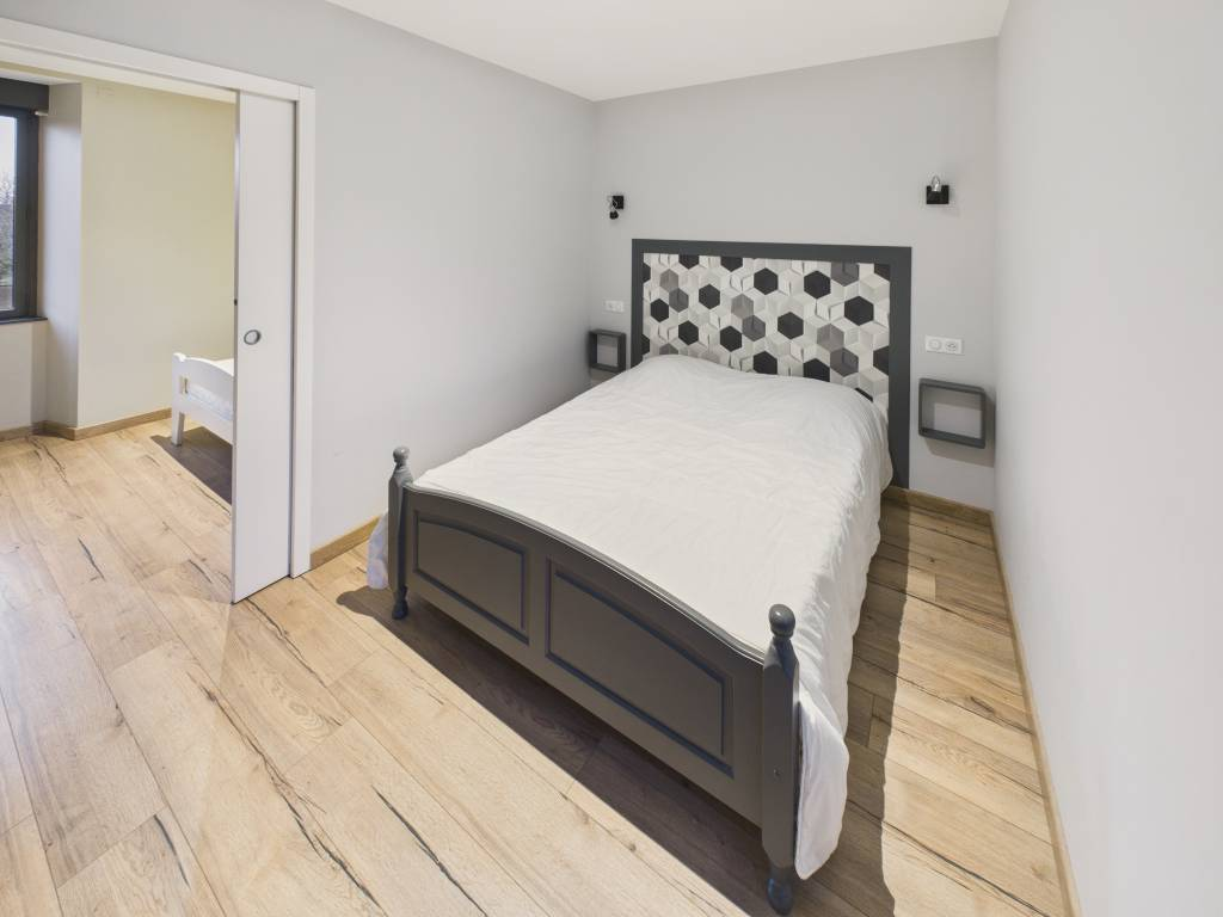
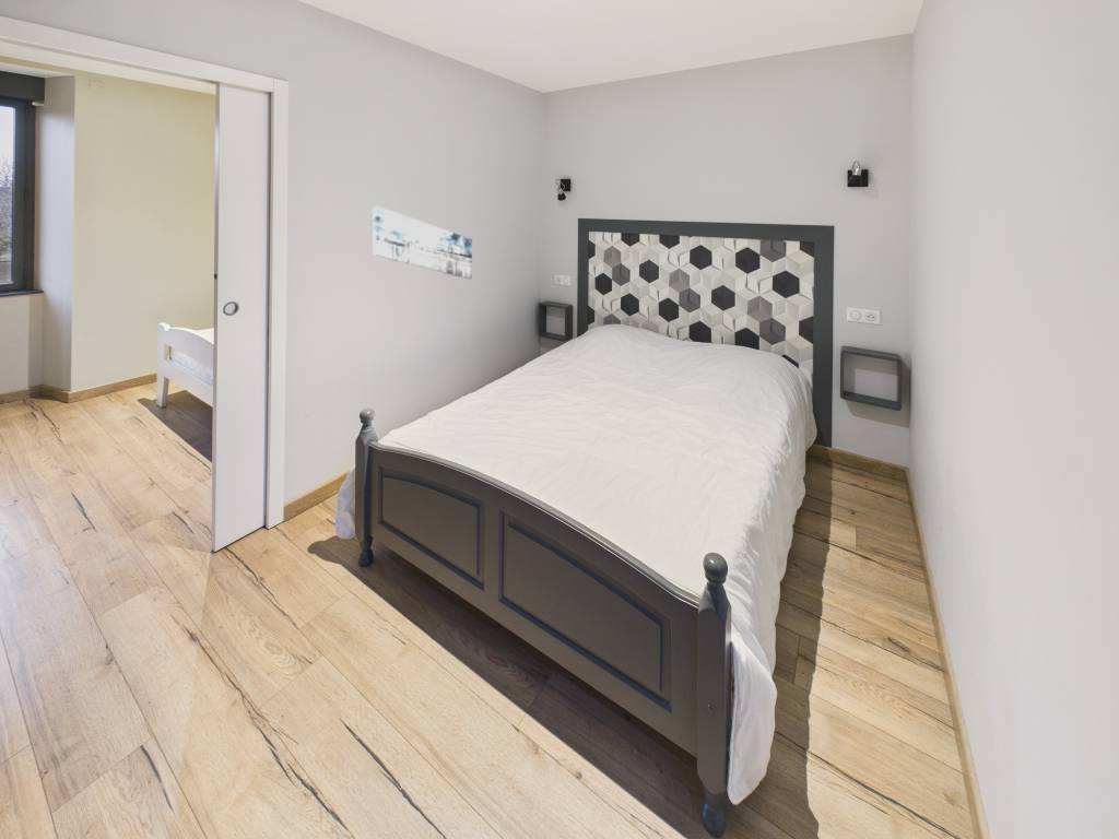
+ wall art (426, 246)
